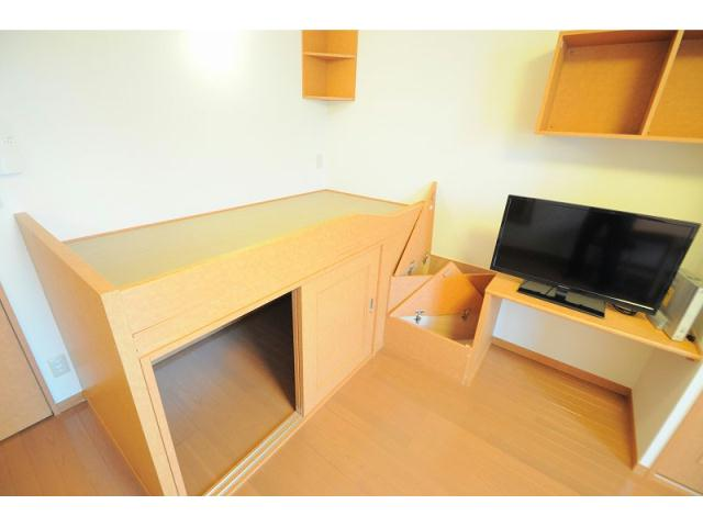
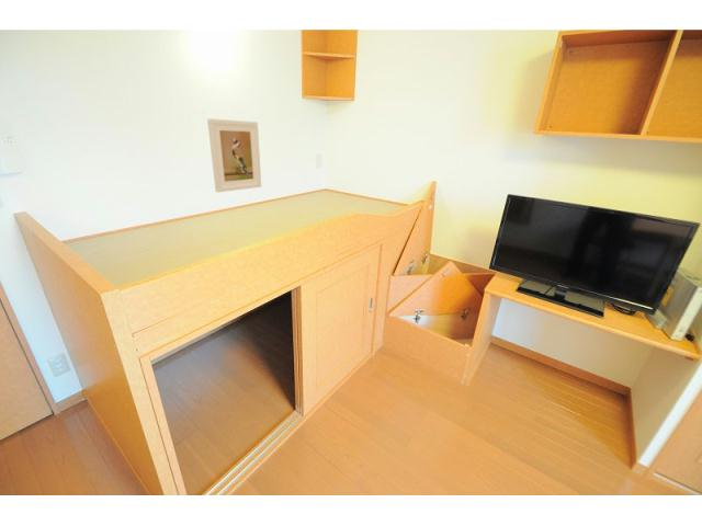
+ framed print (237, 156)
